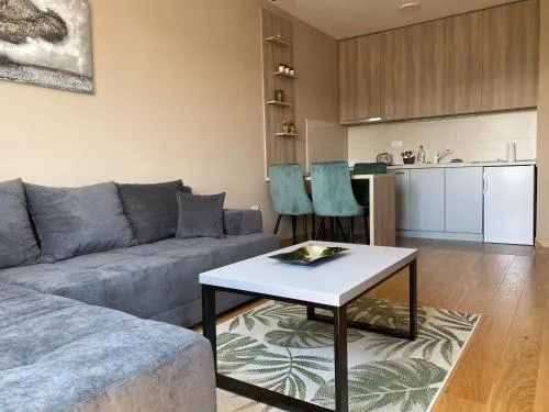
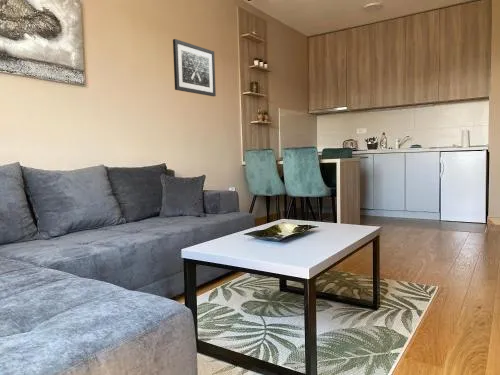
+ wall art (195, 69)
